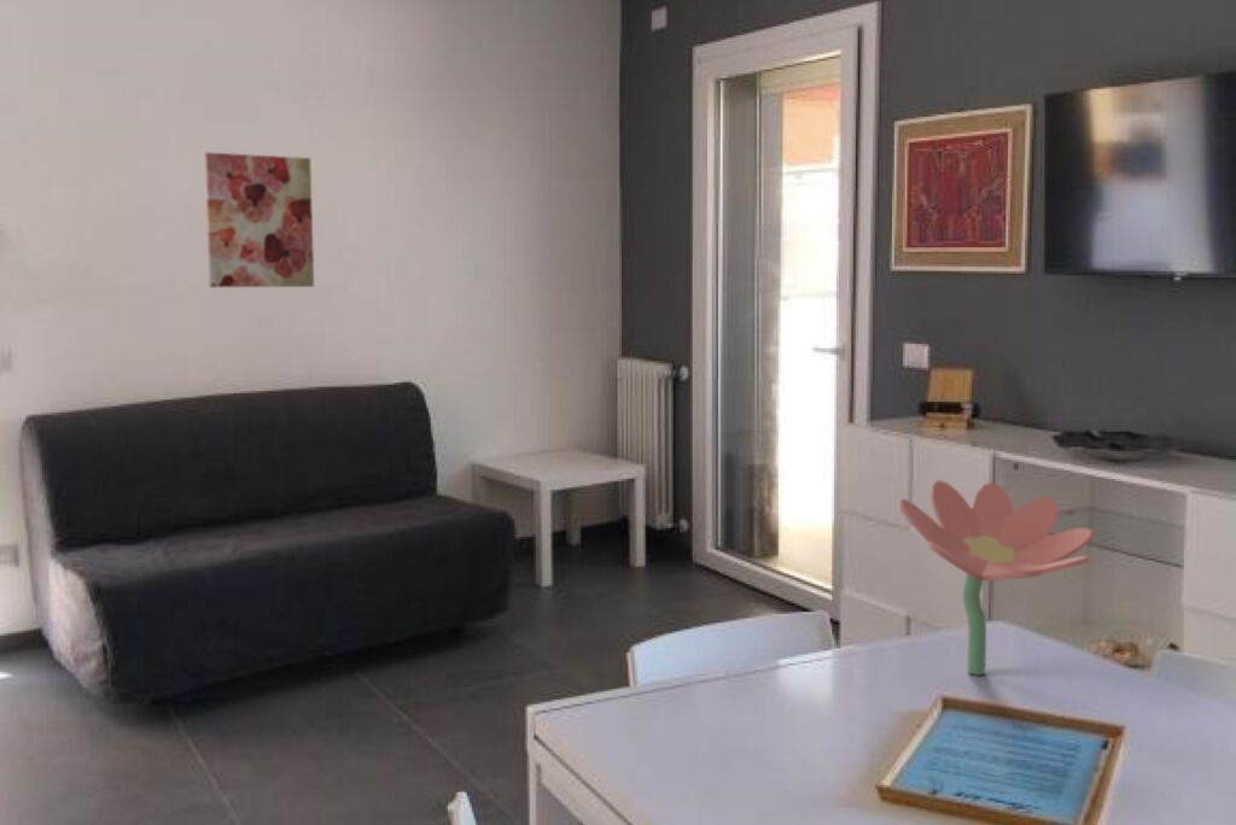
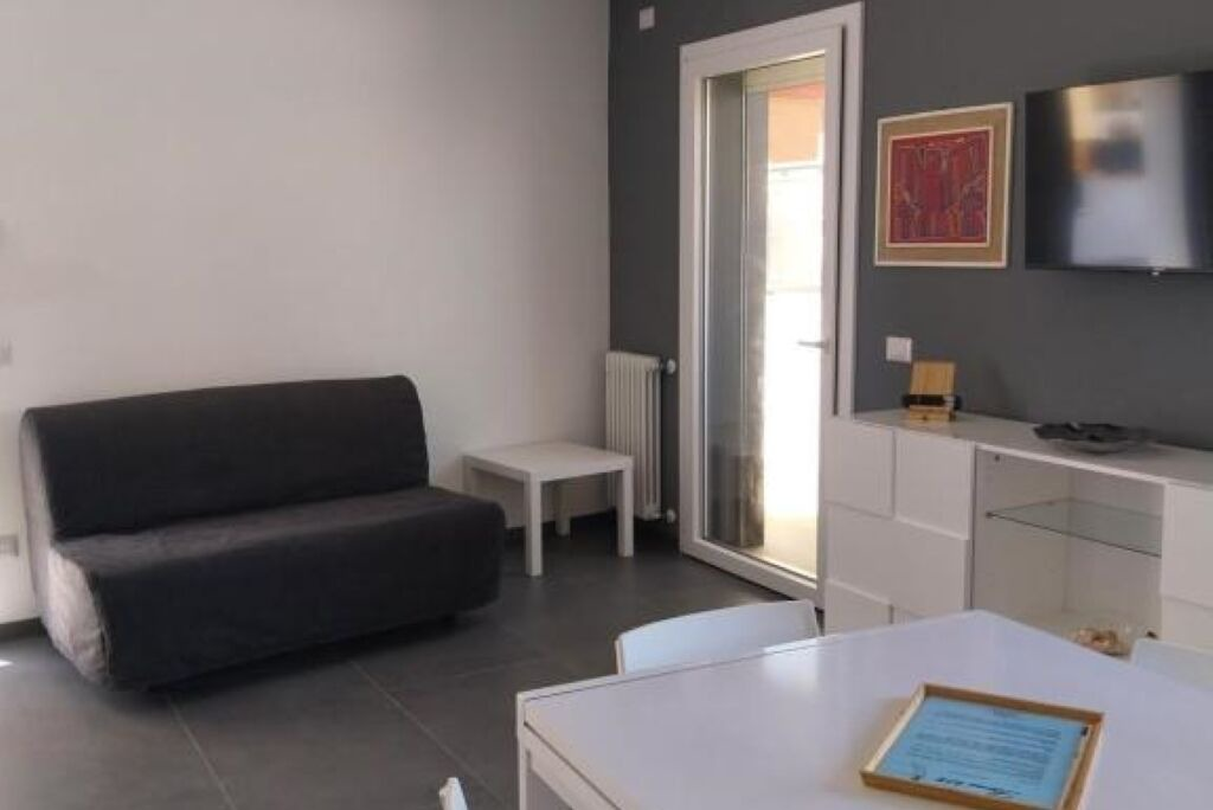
- flower (995, 579)
- wall art (261, 221)
